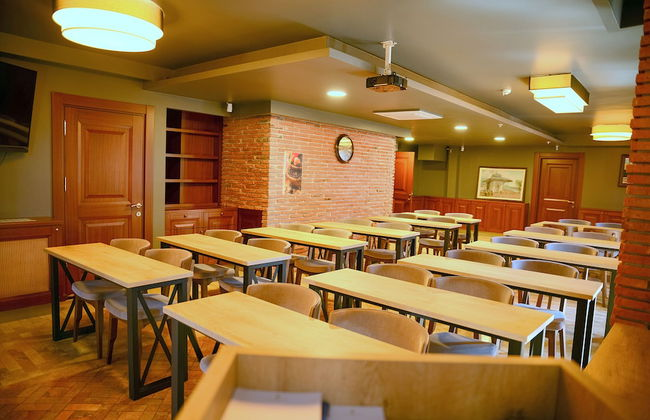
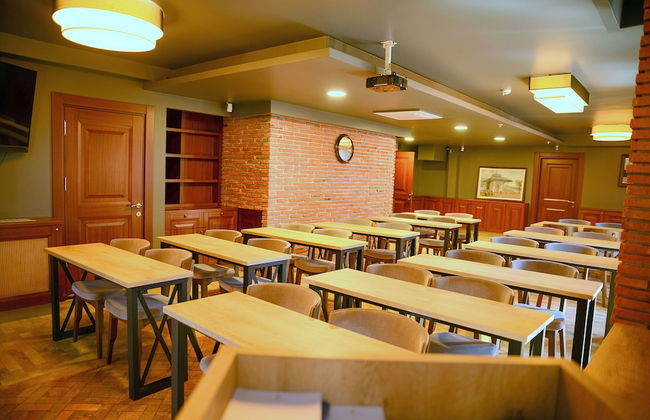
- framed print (293, 173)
